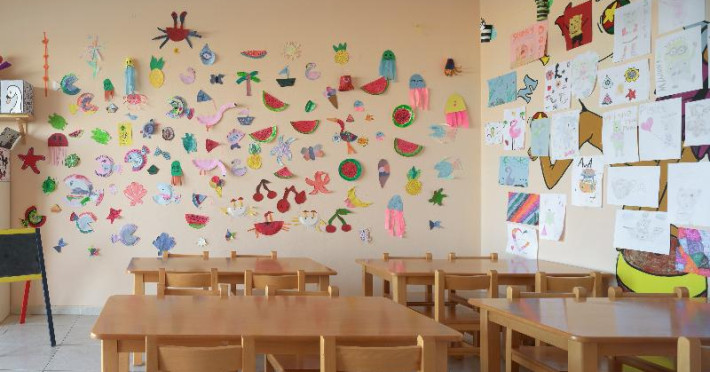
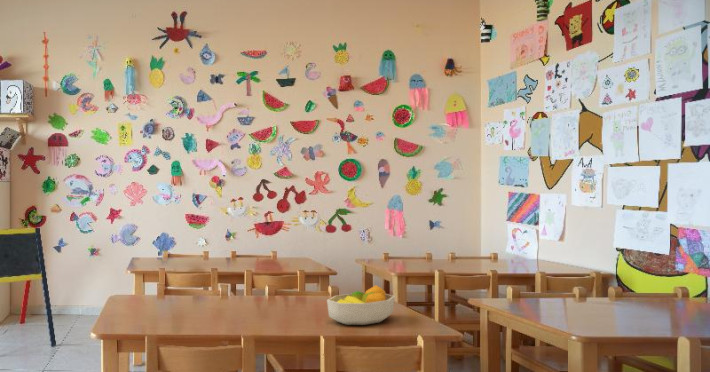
+ fruit bowl (361, 304)
